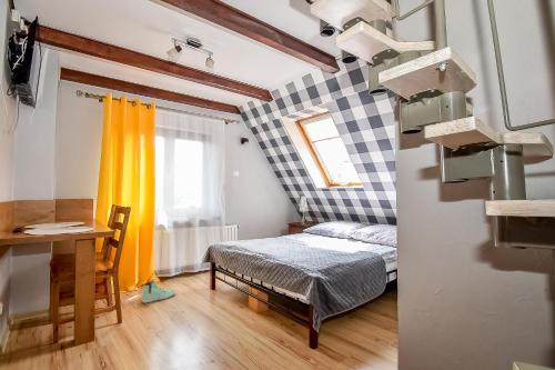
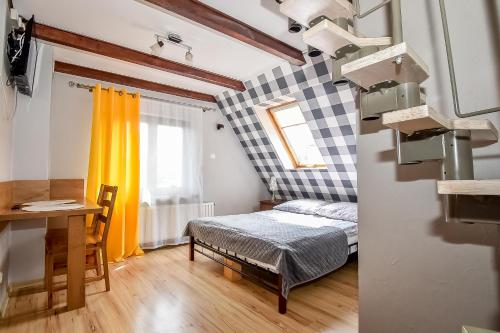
- sneaker (159, 288)
